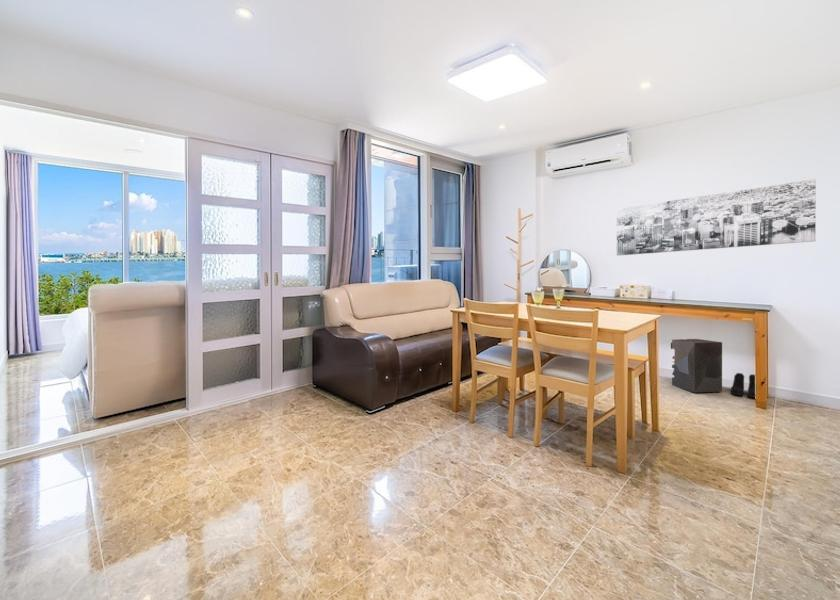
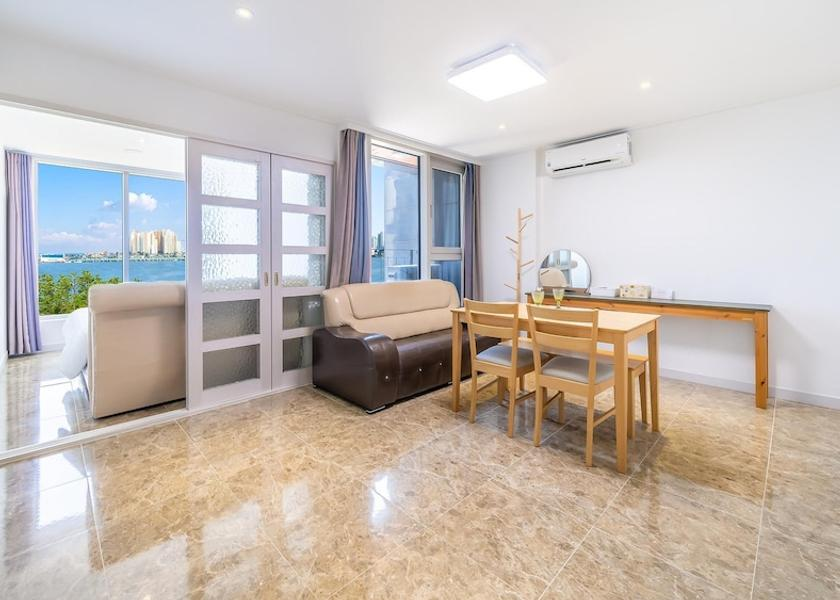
- storage bin (695, 364)
- boots (743, 384)
- wall art (702, 222)
